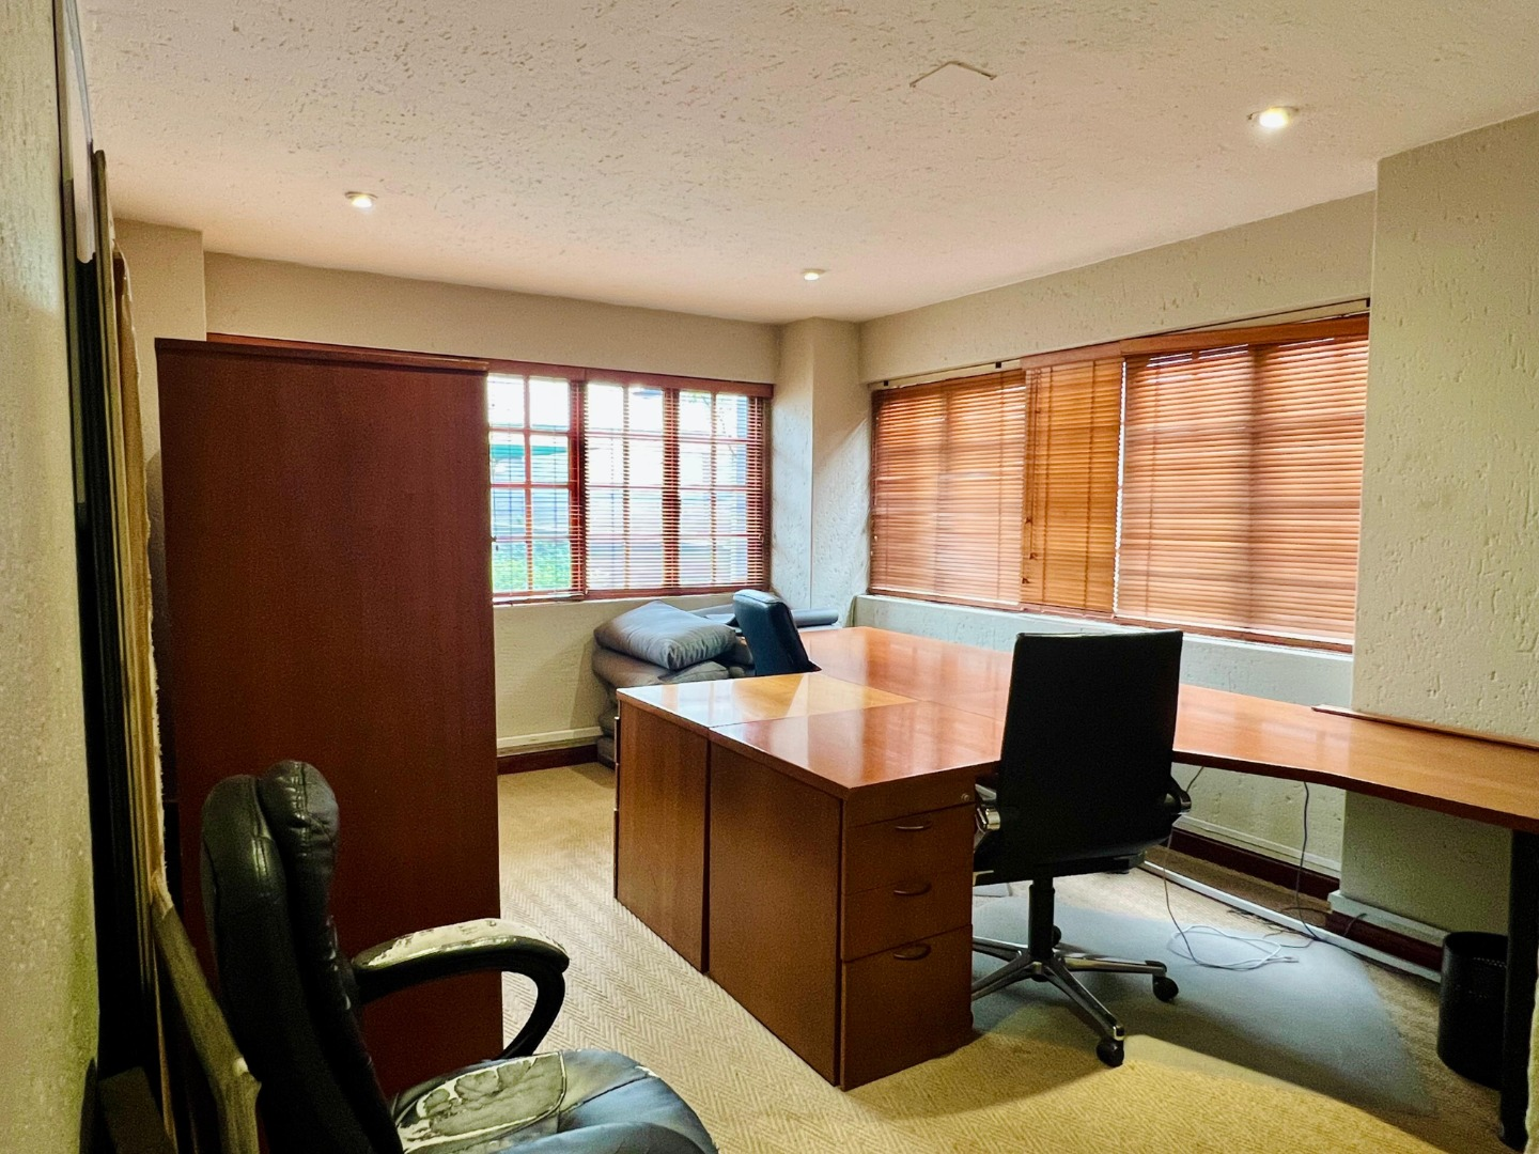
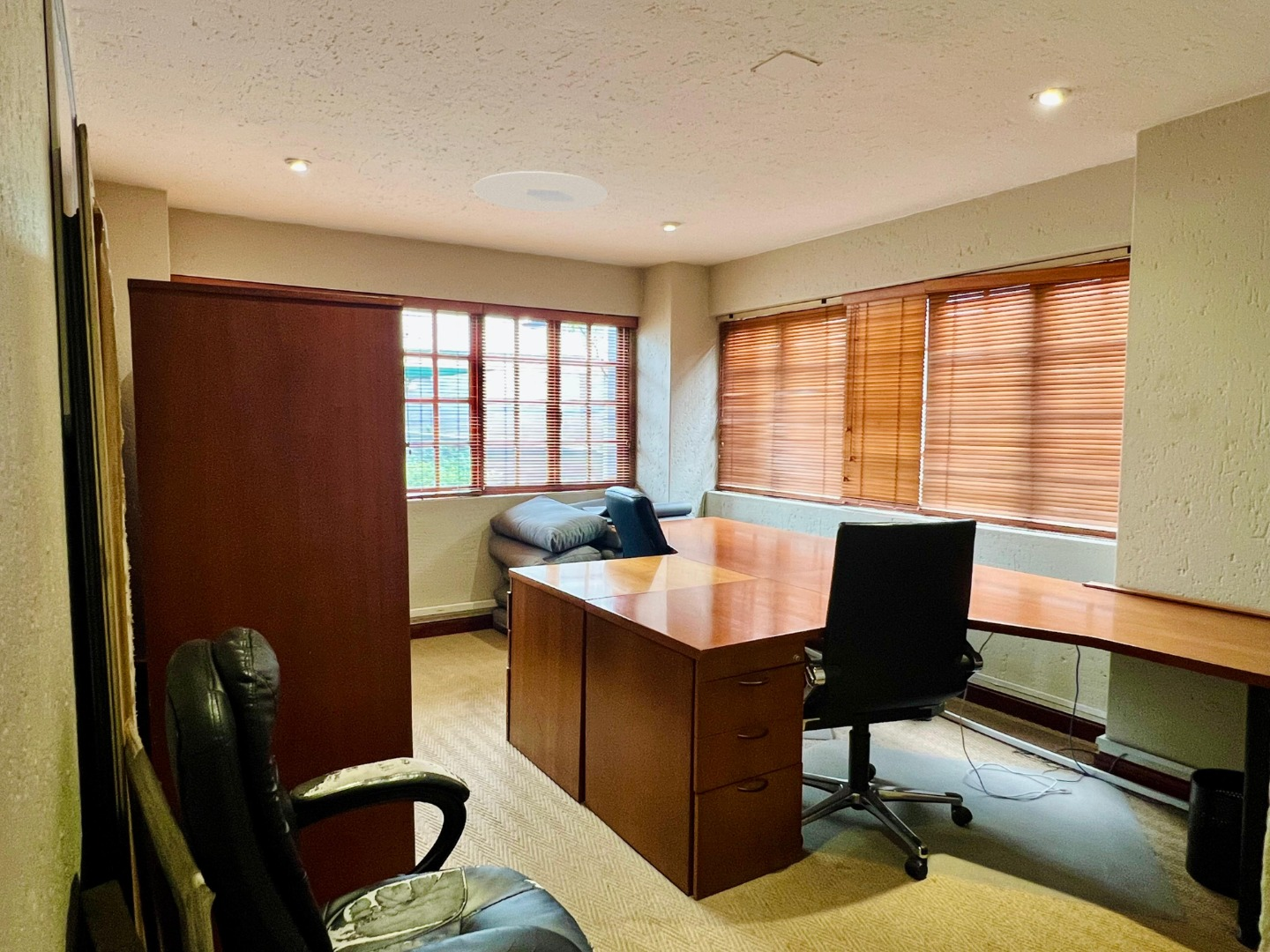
+ ceiling light (541, 186)
